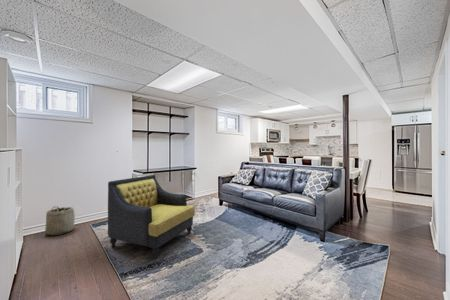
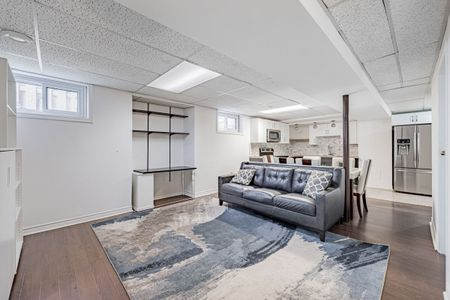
- armchair (154, 209)
- basket (60, 218)
